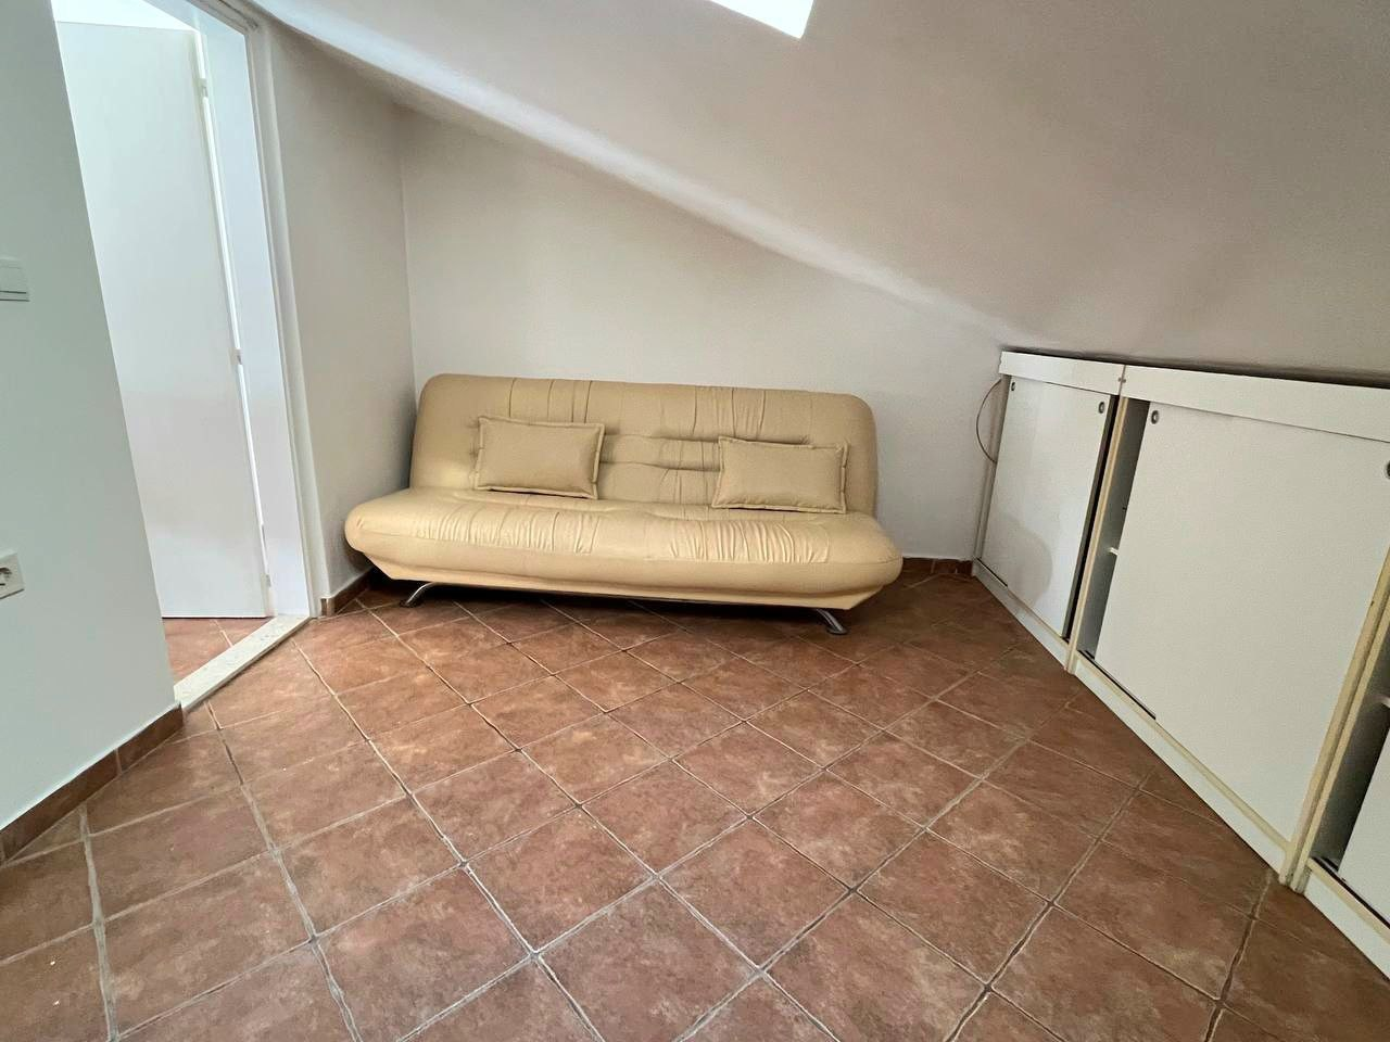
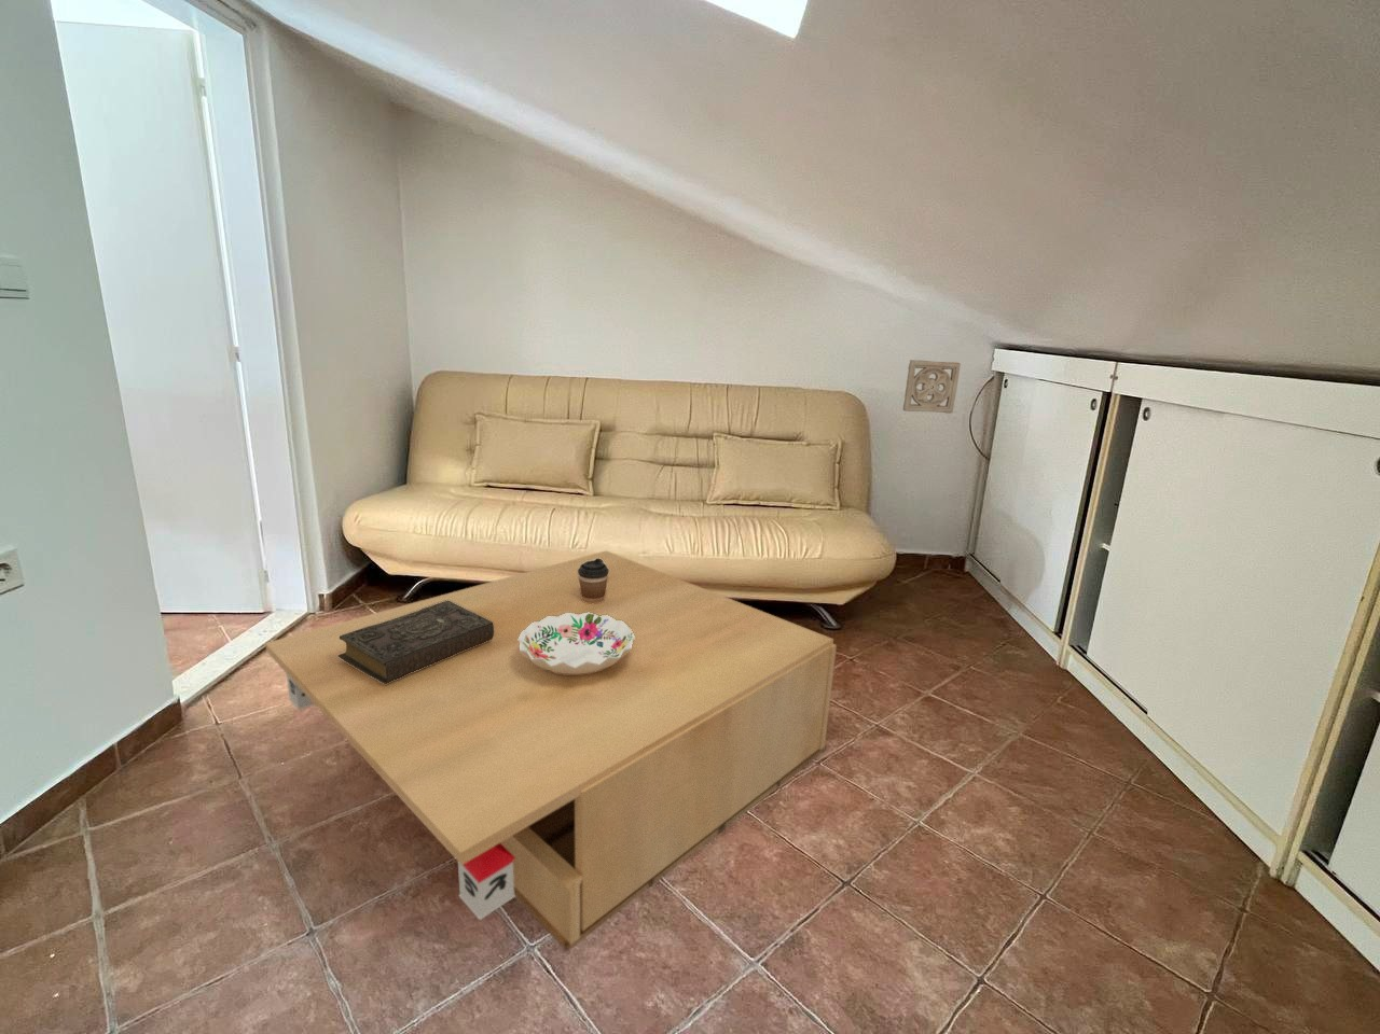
+ coffee table (564, 699)
+ wall ornament (930, 387)
+ book (418, 636)
+ coffee cup (593, 580)
+ decorative bowl (577, 646)
